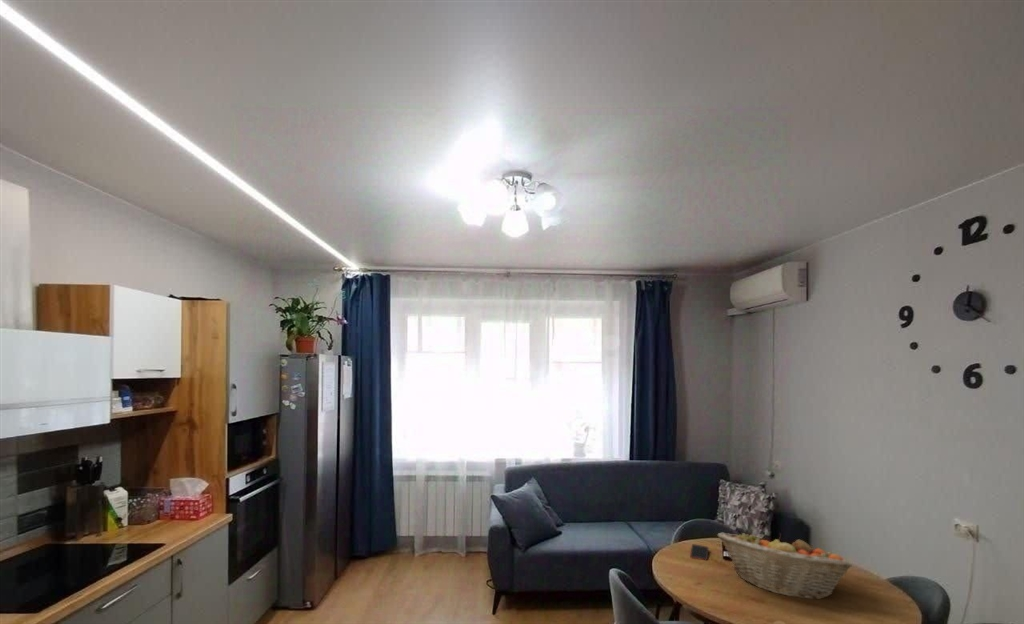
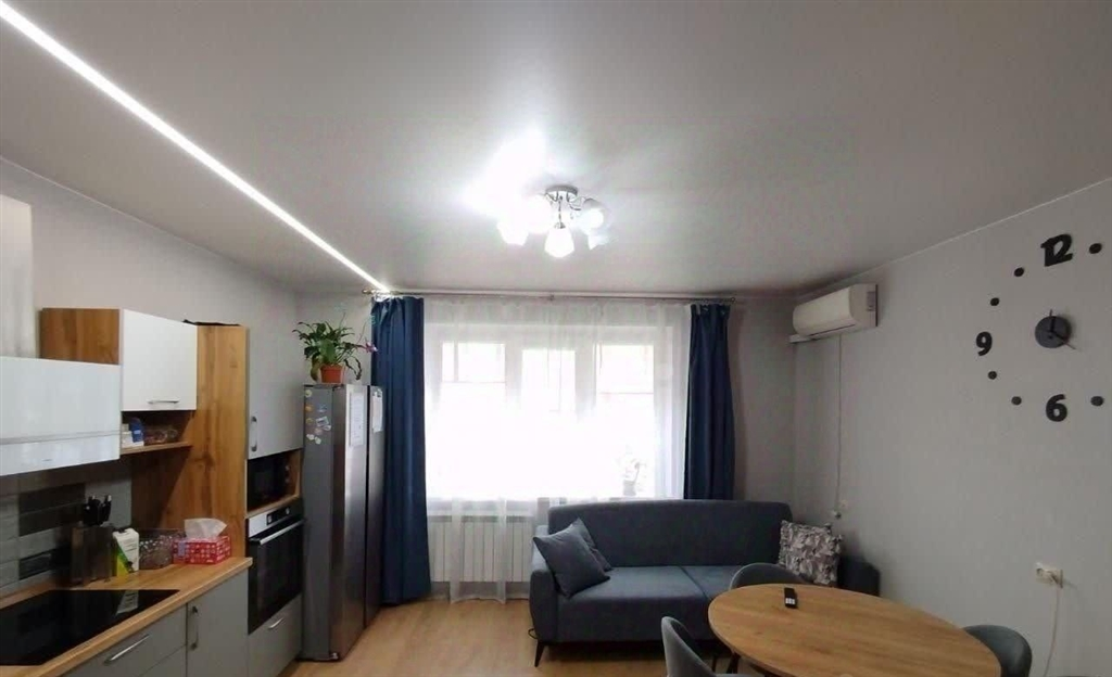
- fruit basket (780, 557)
- cell phone (699, 552)
